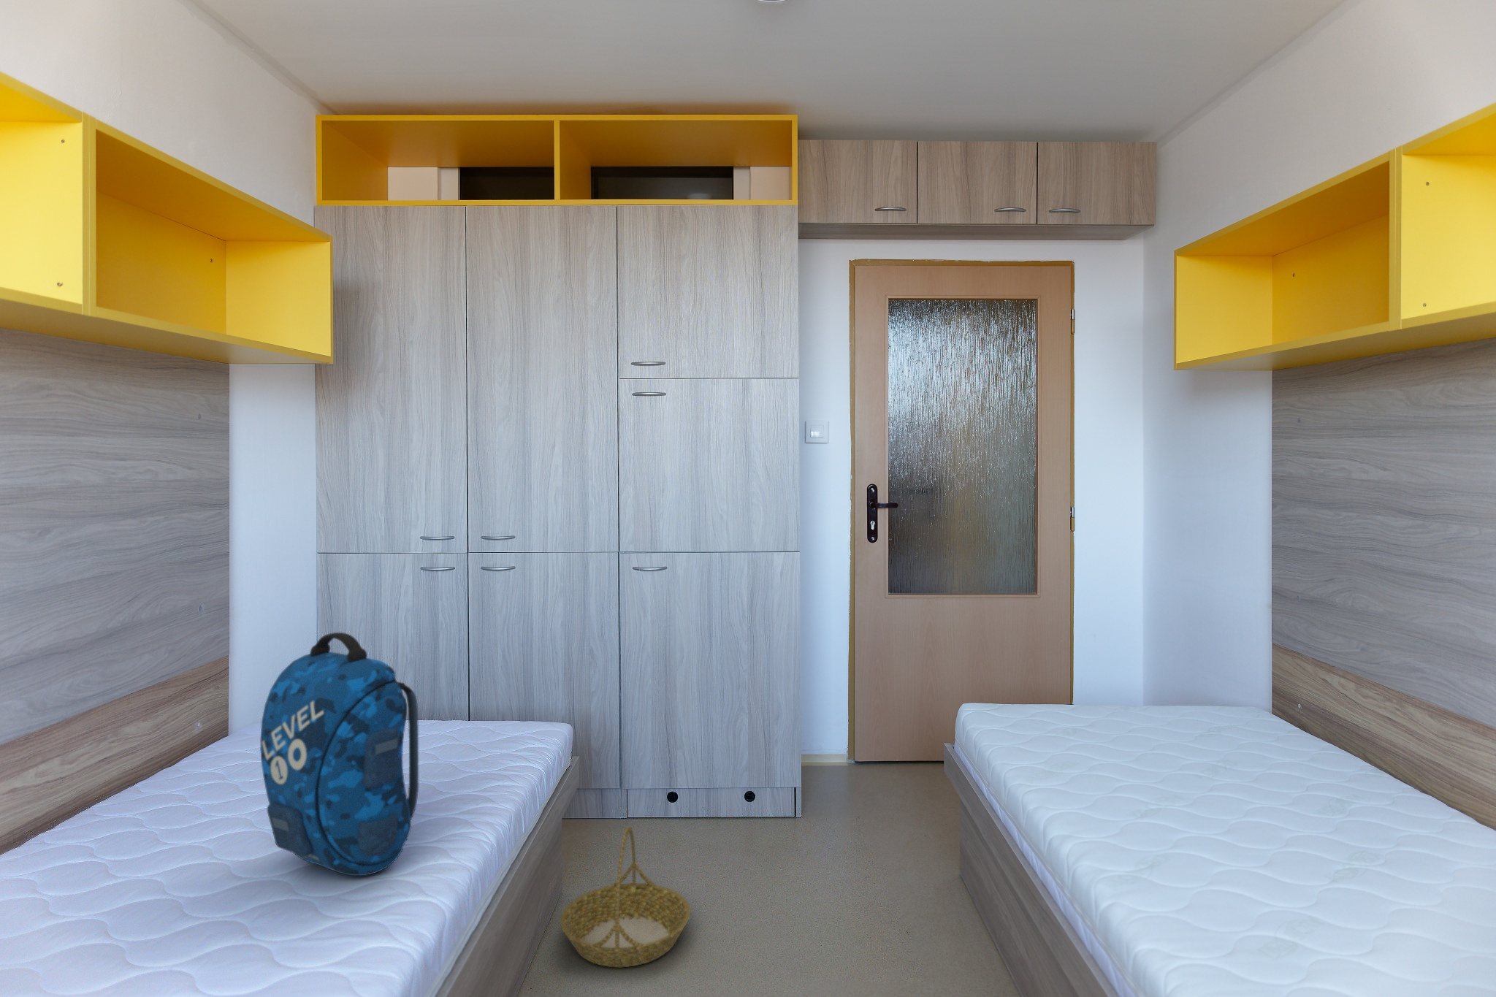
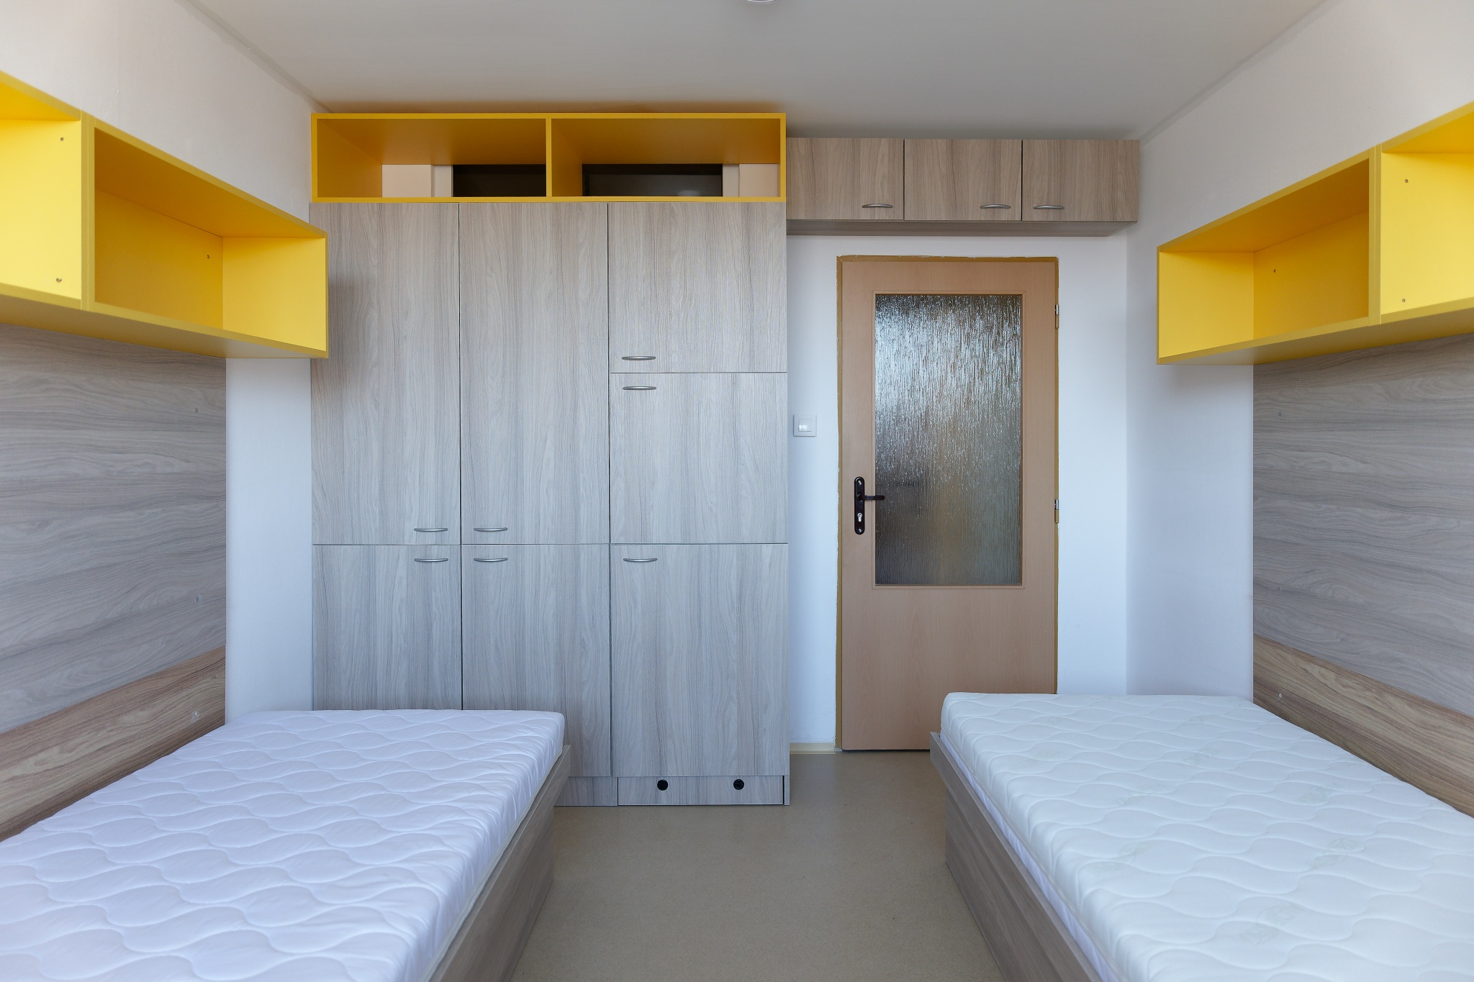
- basket (626, 886)
- backpack (336, 751)
